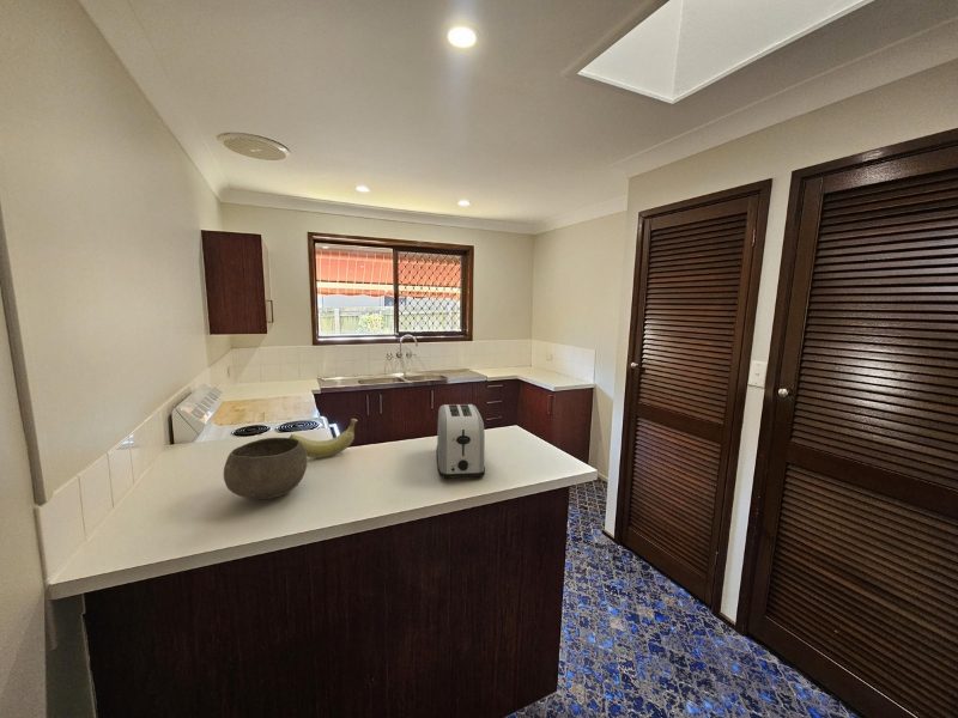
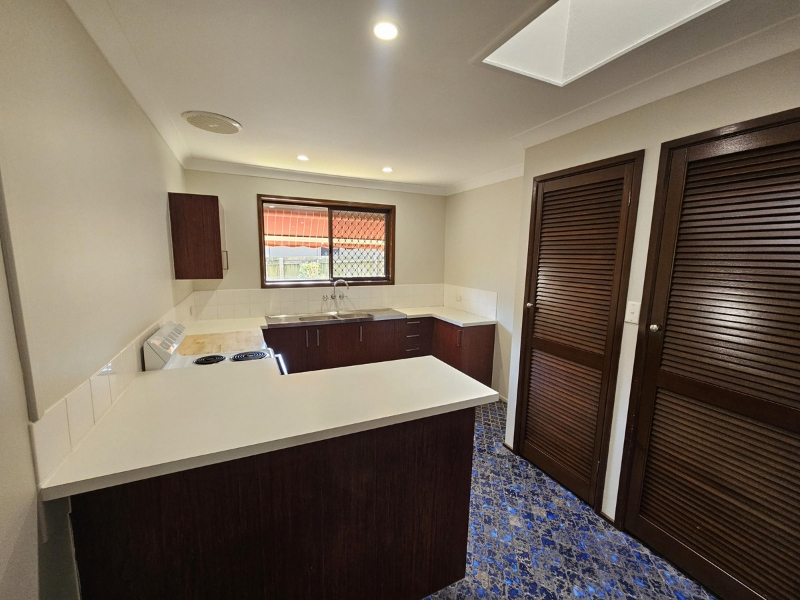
- banana (325, 440)
- bowl (267, 470)
- toaster (459, 437)
